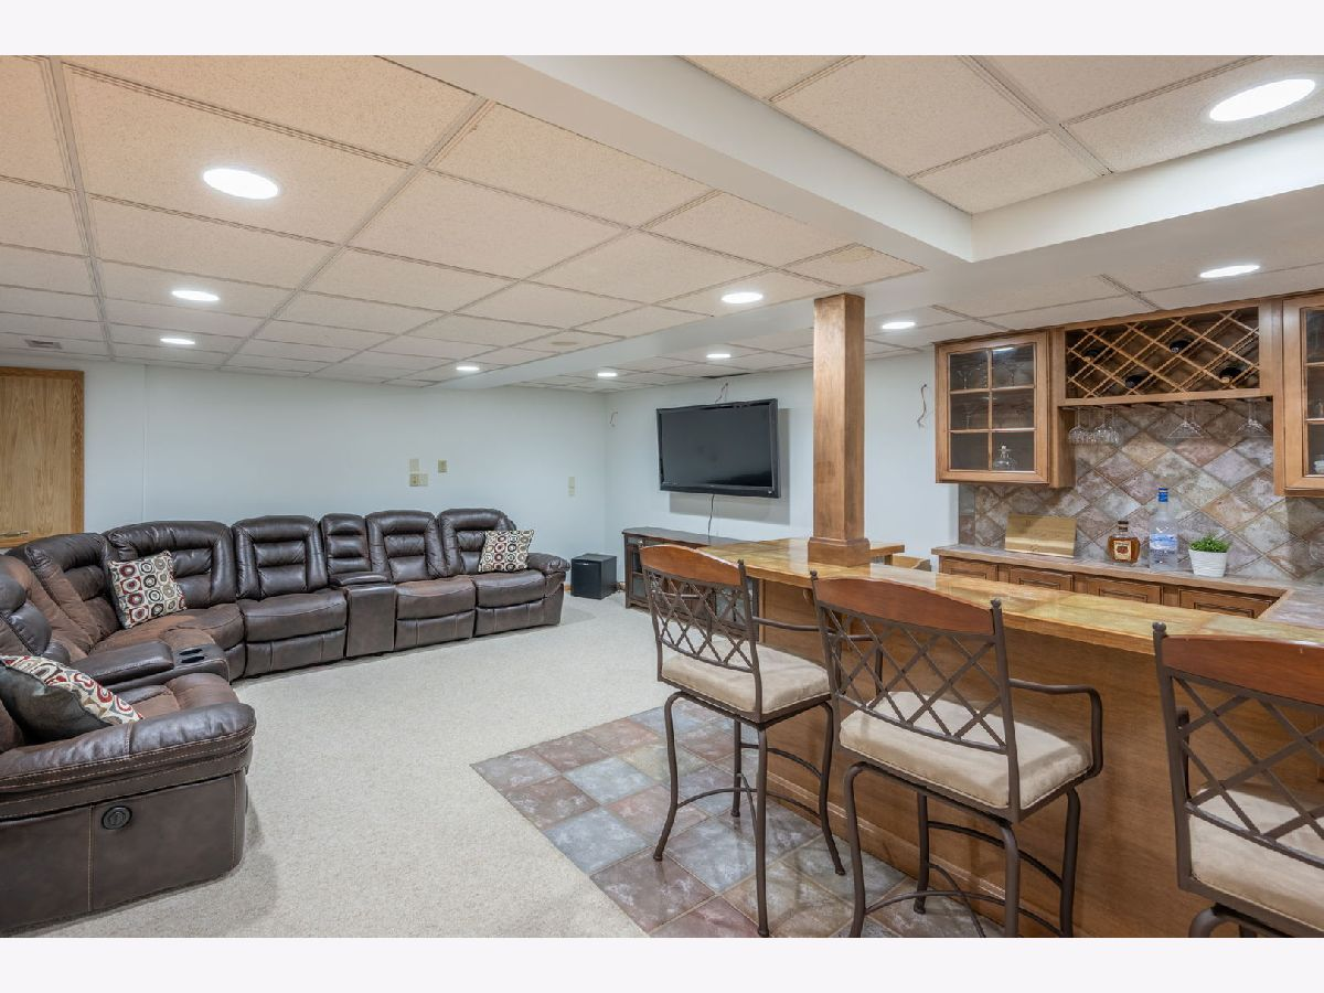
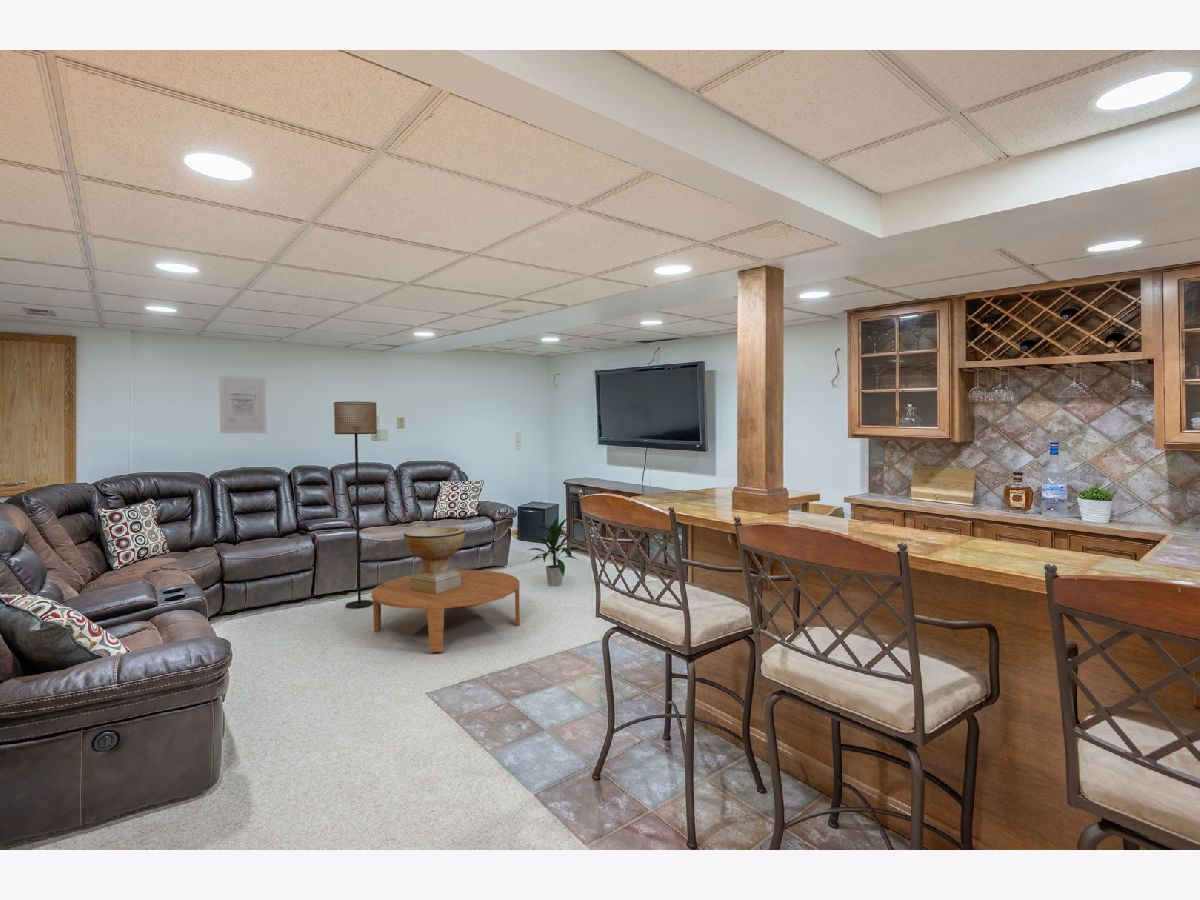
+ coffee table (448, 606)
+ floor lamp (357, 503)
+ decorative bowl (435, 559)
+ indoor plant (554, 551)
+ wall art (243, 405)
